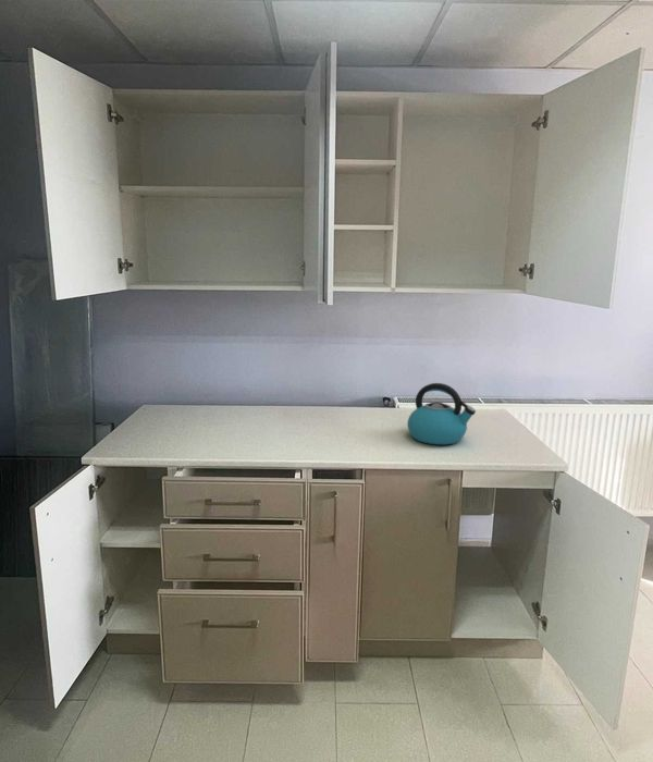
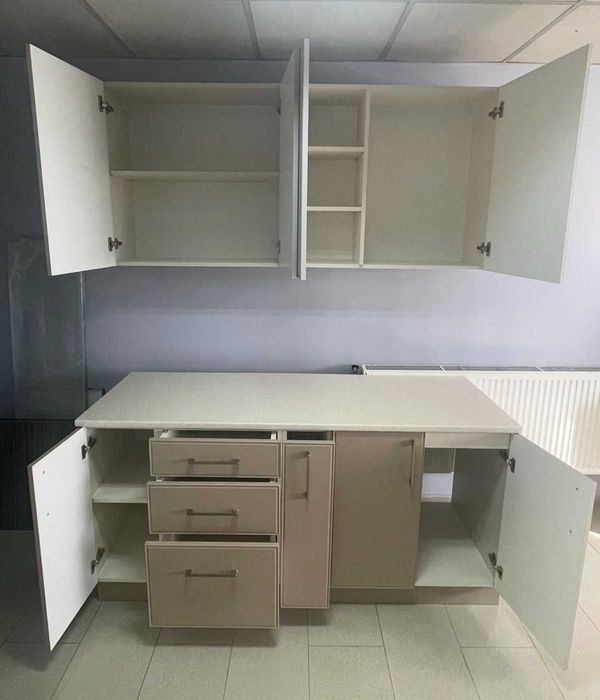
- kettle (441, 411)
